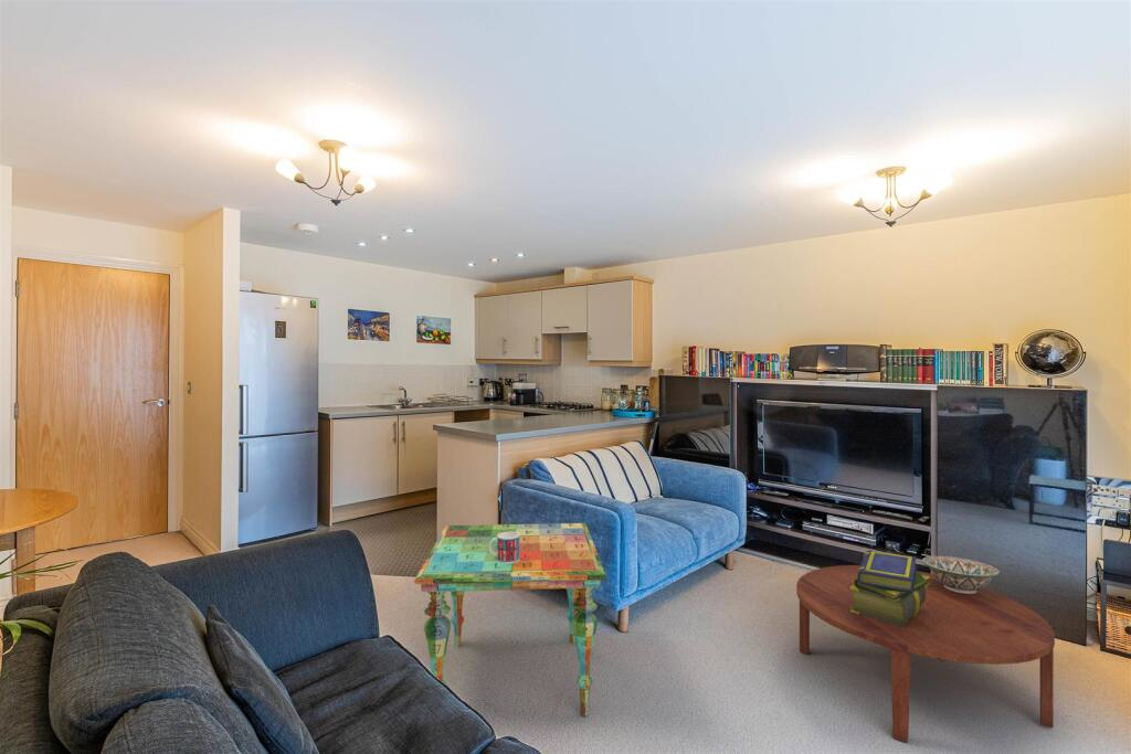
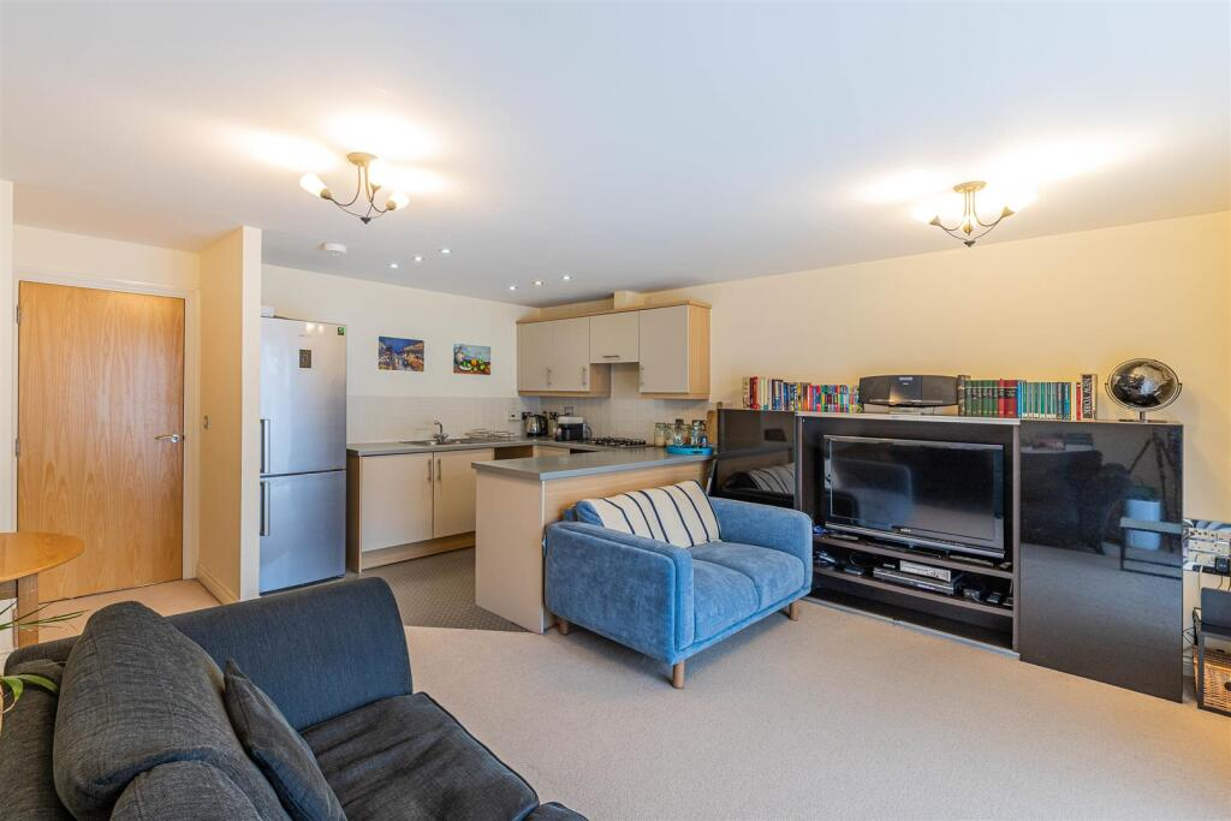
- mug (504, 546)
- side table (514, 588)
- decorative bowl (959, 576)
- stack of books (889, 585)
- coffee table (911, 643)
